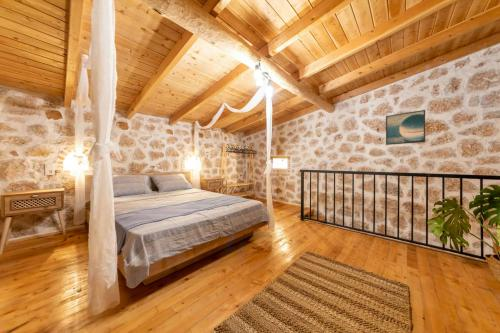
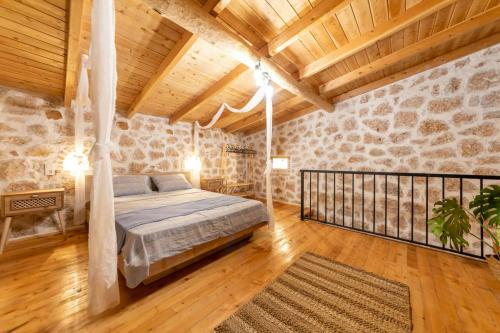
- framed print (404, 128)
